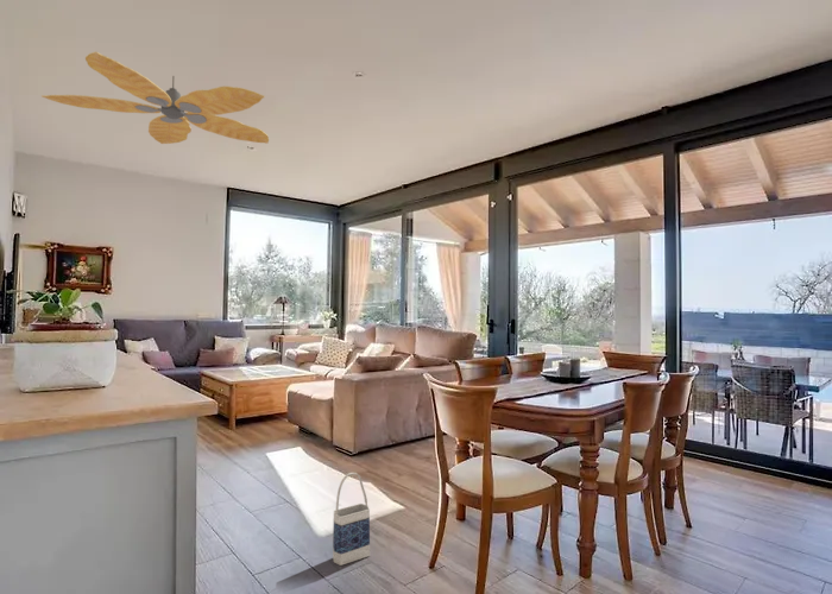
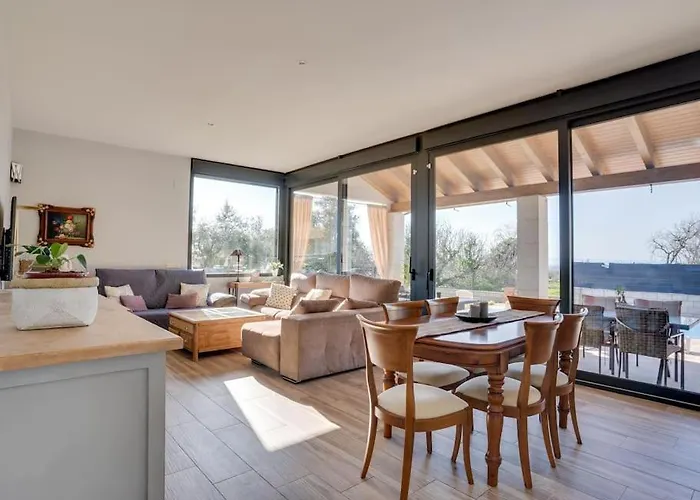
- bag (351, 514)
- ceiling fan (169, 97)
